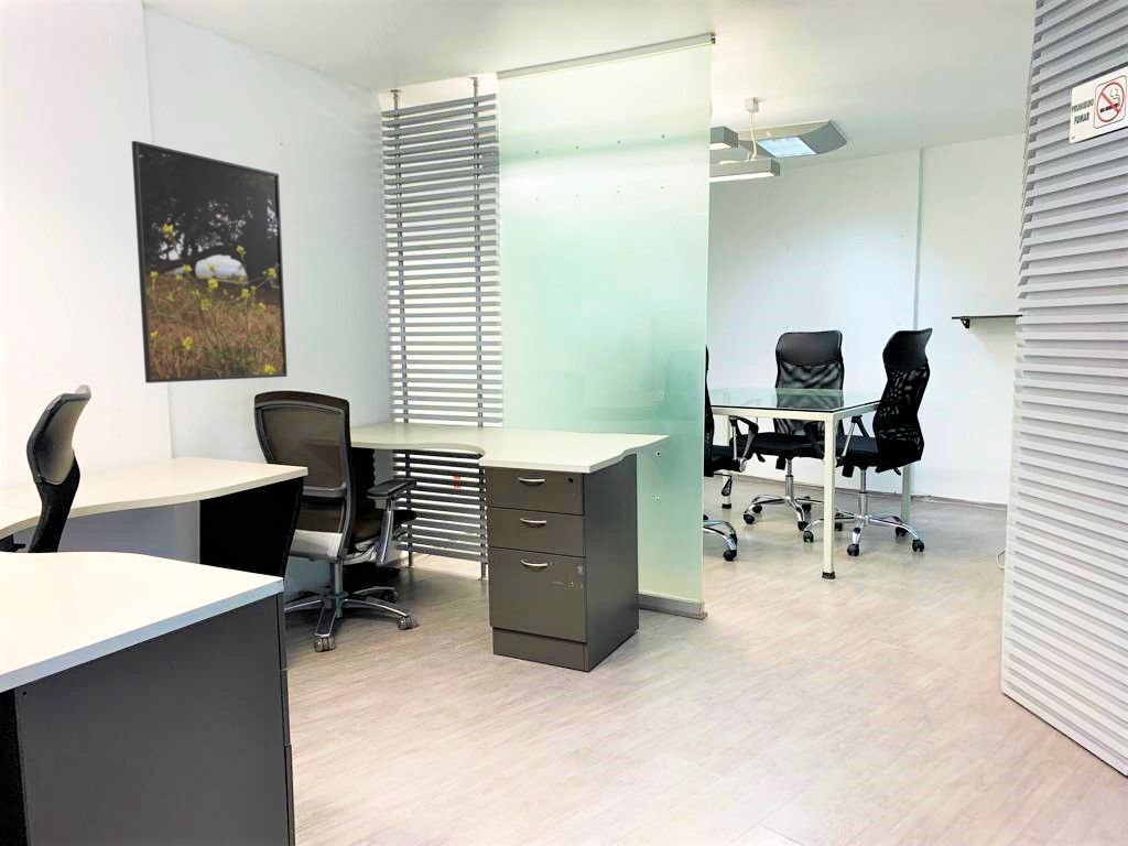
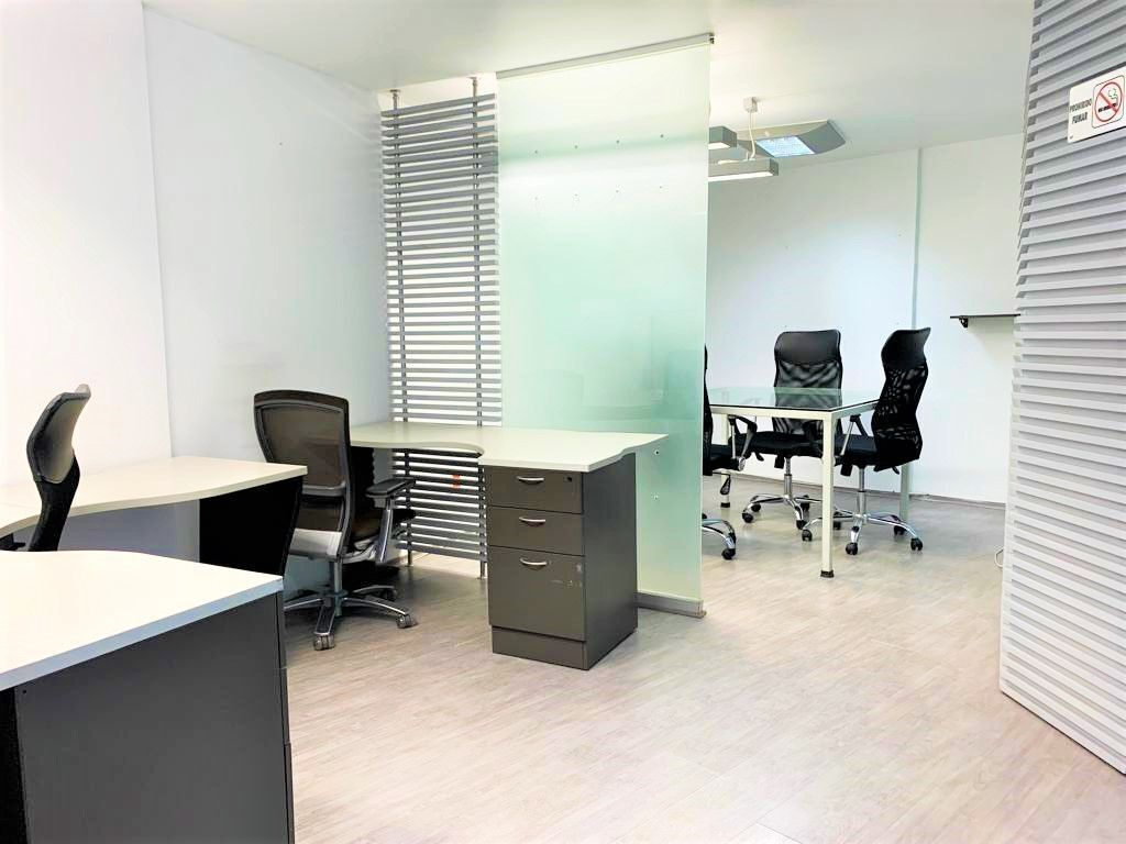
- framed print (217, 270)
